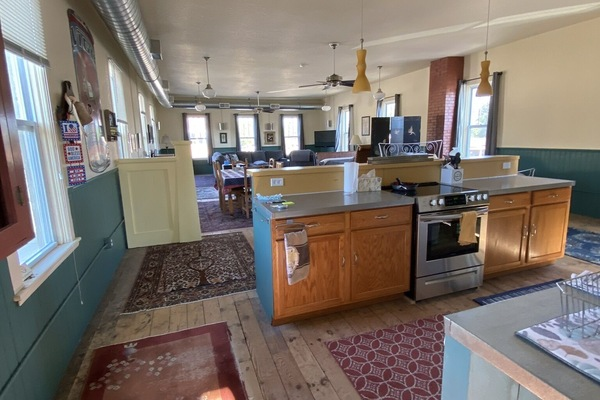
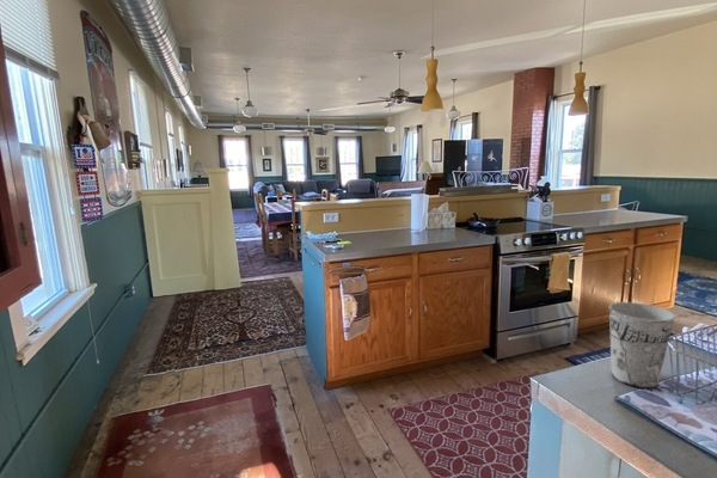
+ cup (637, 344)
